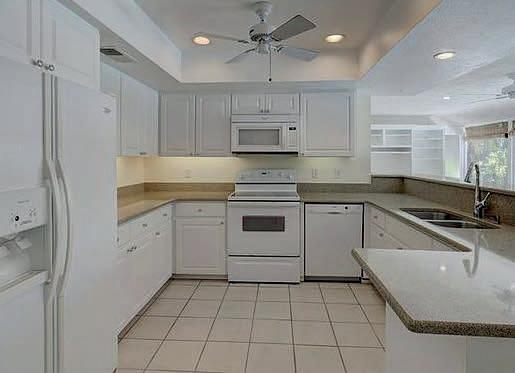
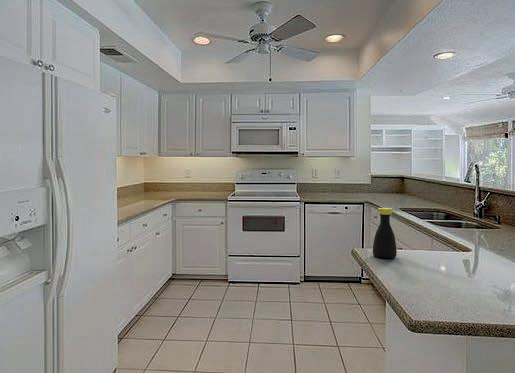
+ bottle (384, 232)
